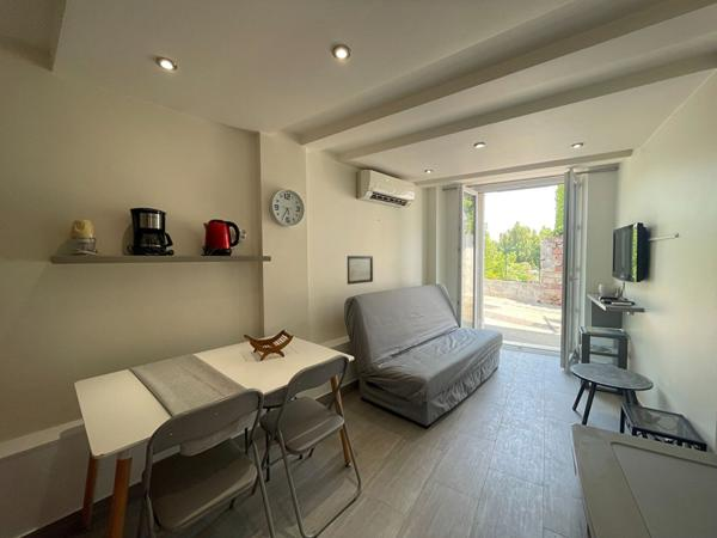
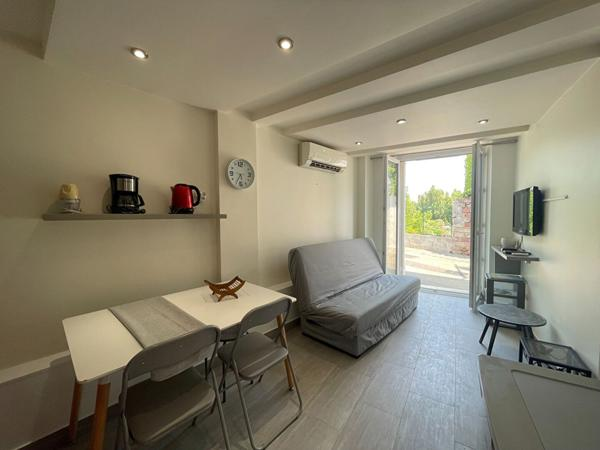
- wall art (360, 269)
